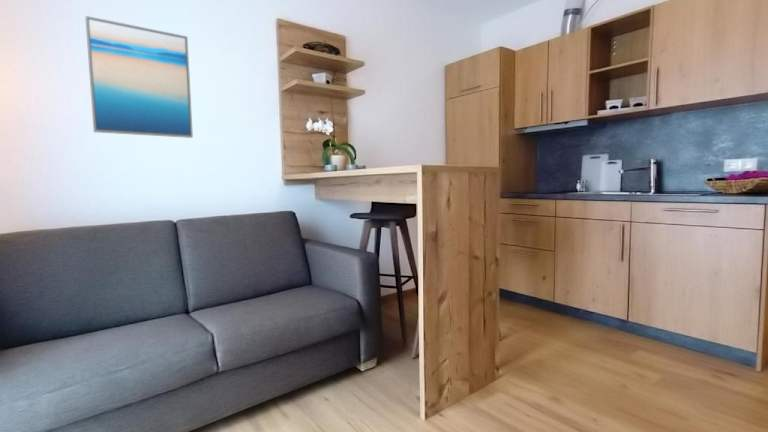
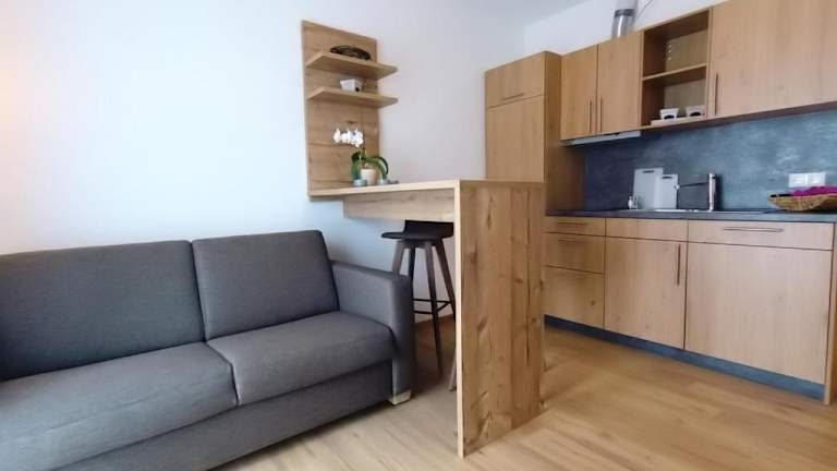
- wall art (142, 81)
